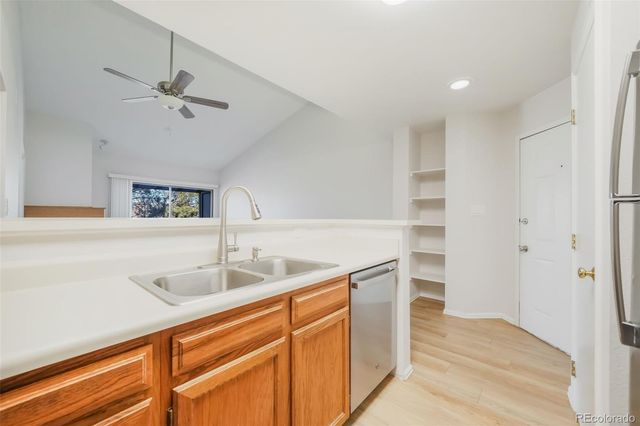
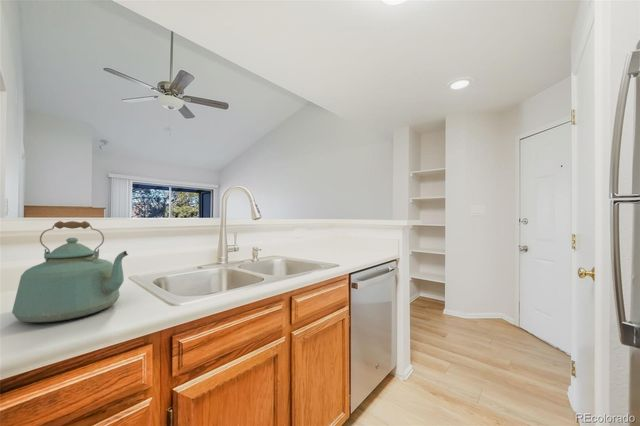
+ kettle (80, 265)
